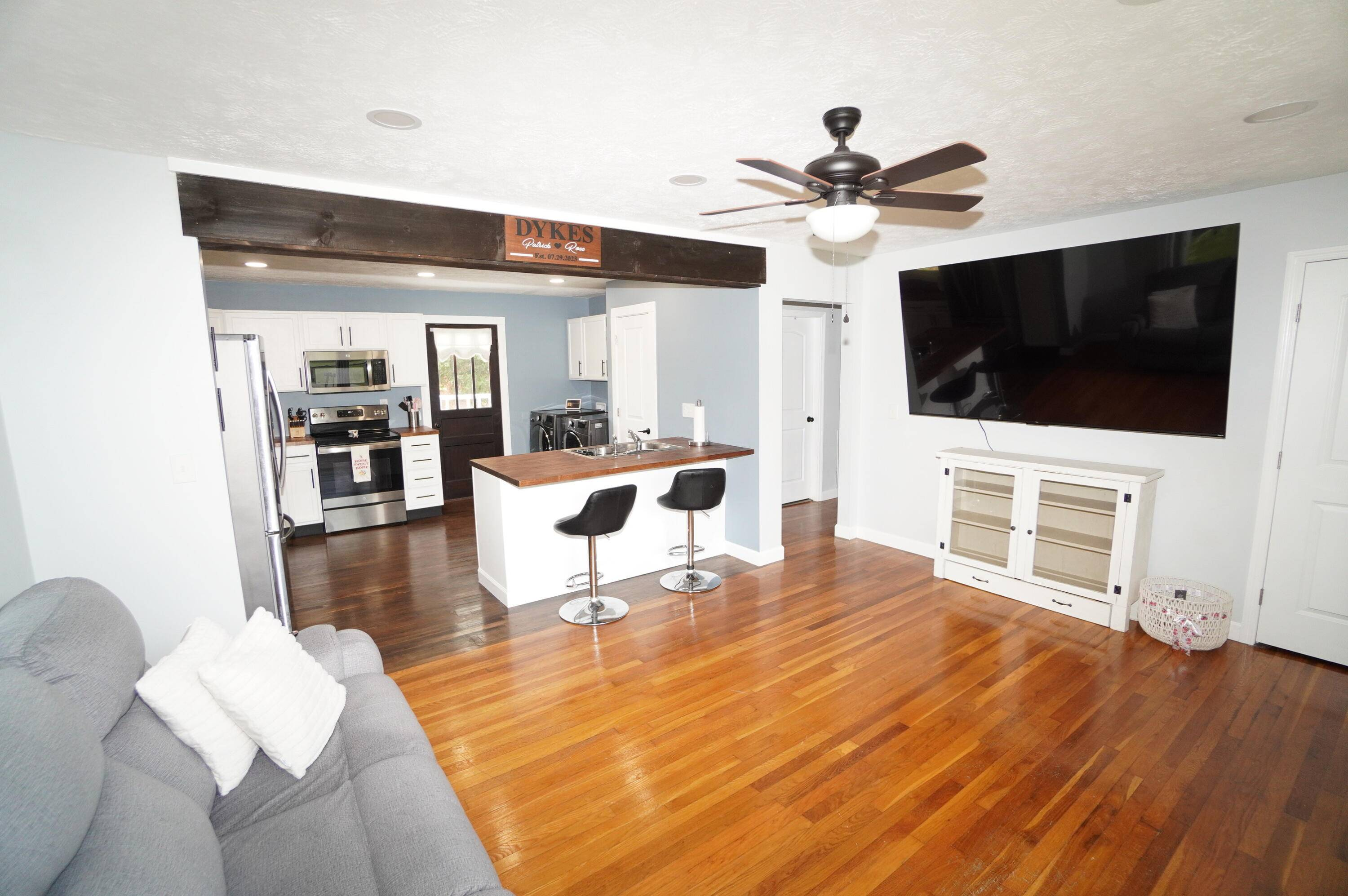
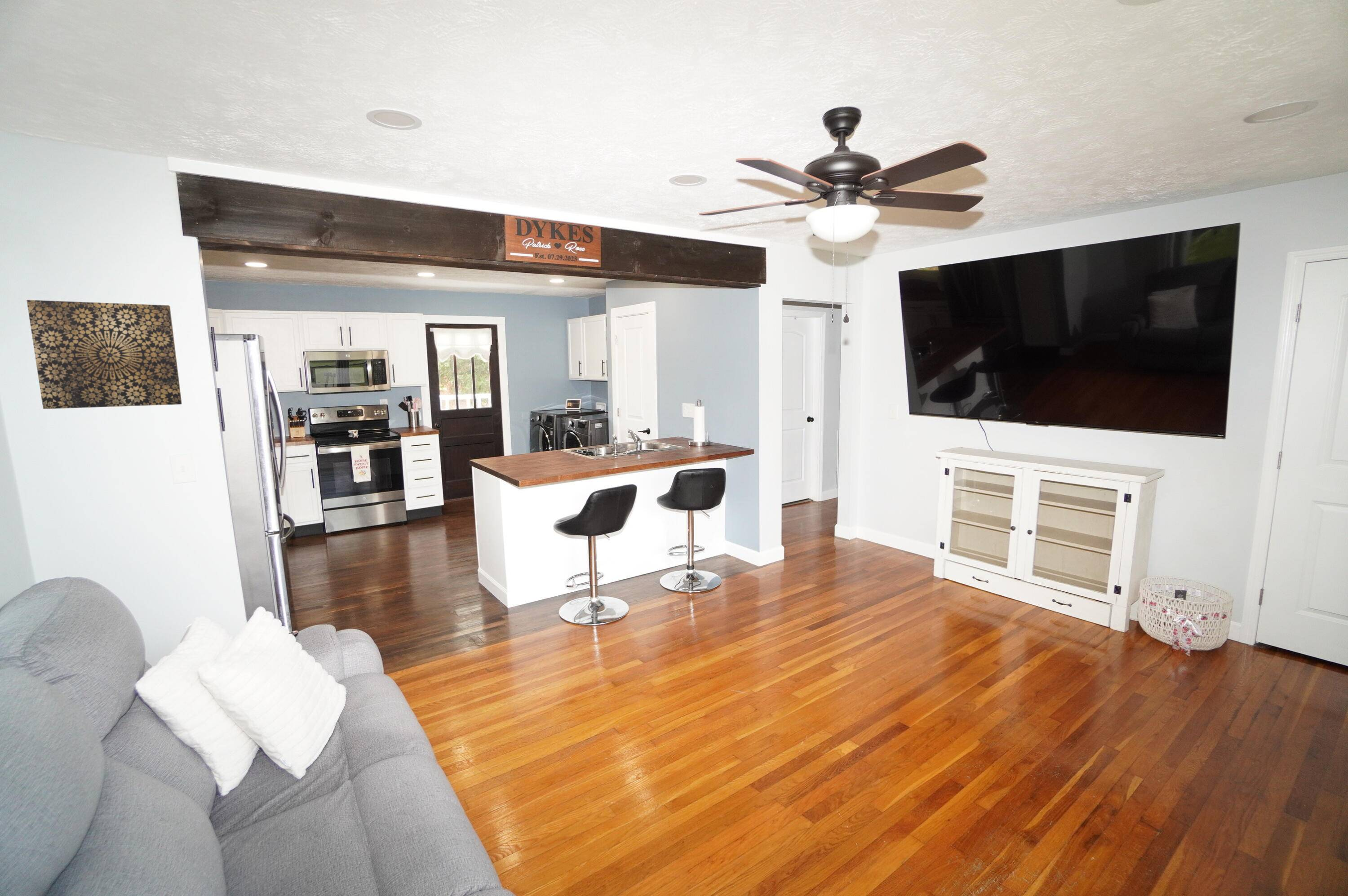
+ wall art (109, 355)
